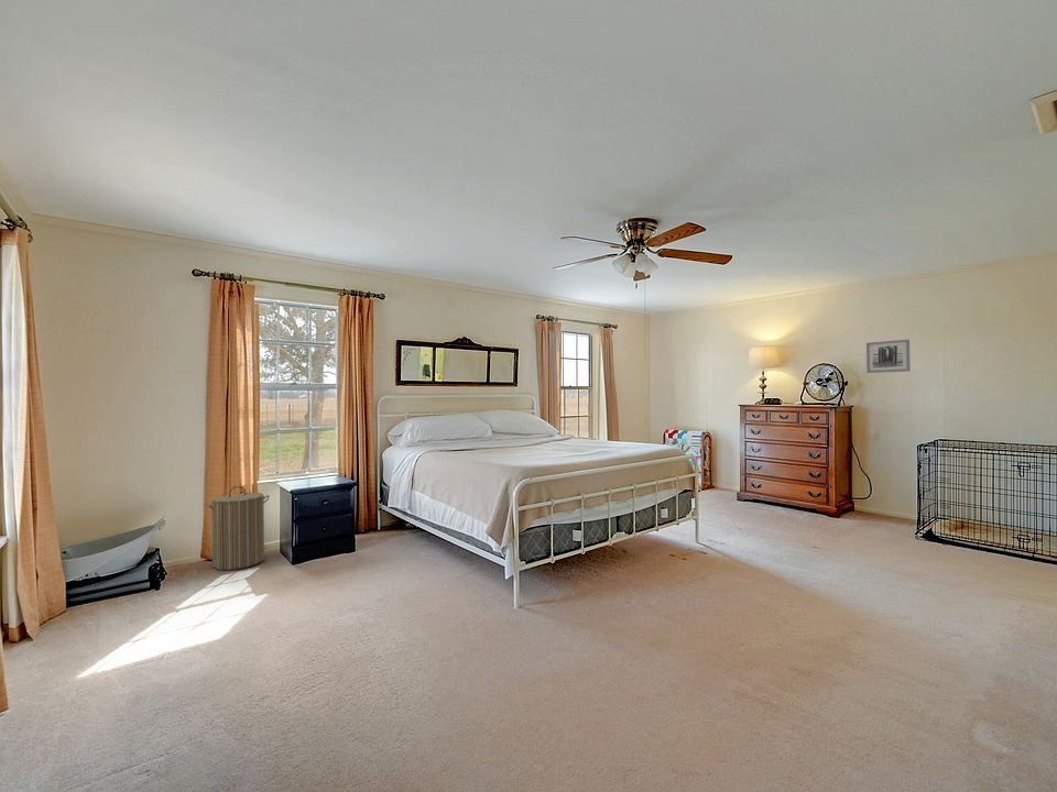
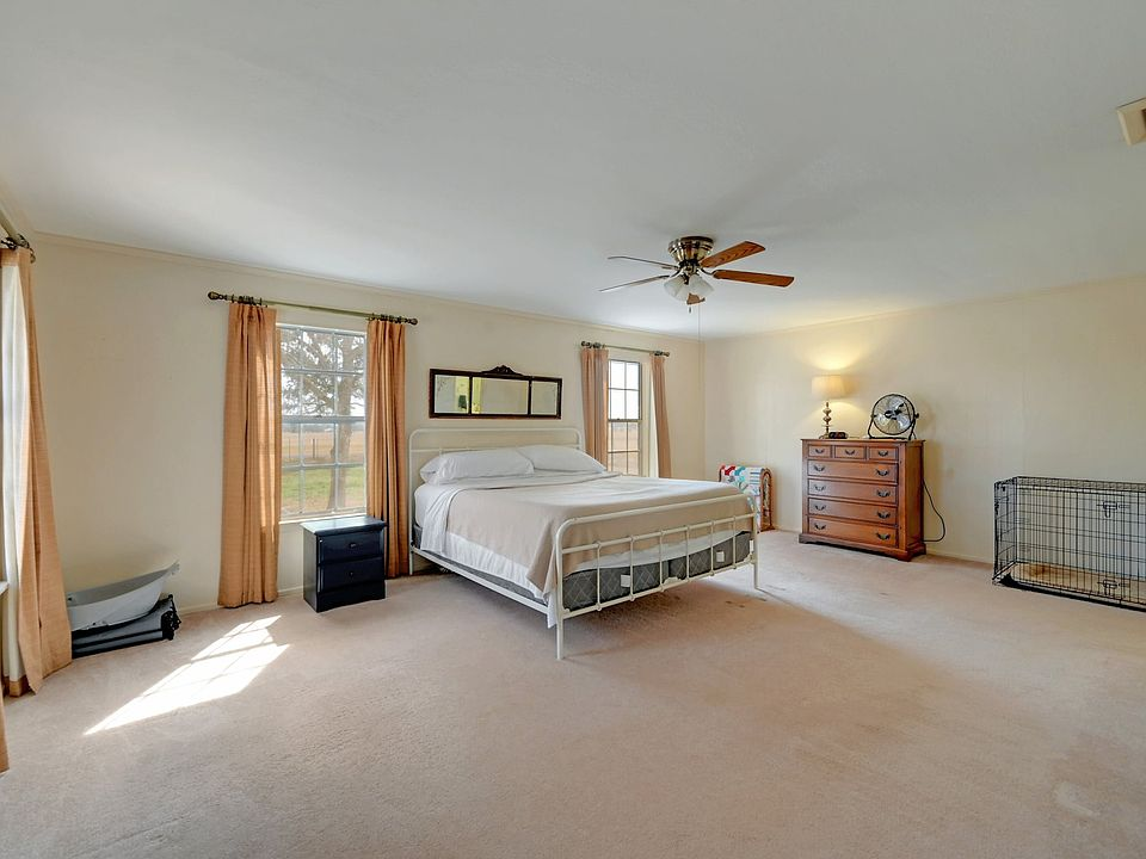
- wall art (887, 356)
- laundry hamper (238, 524)
